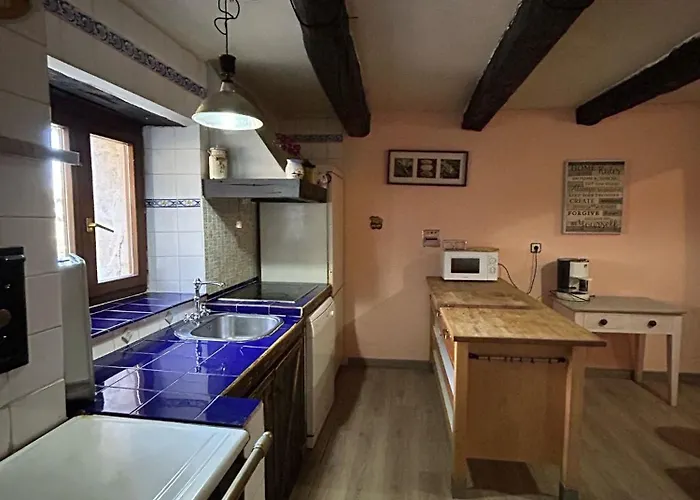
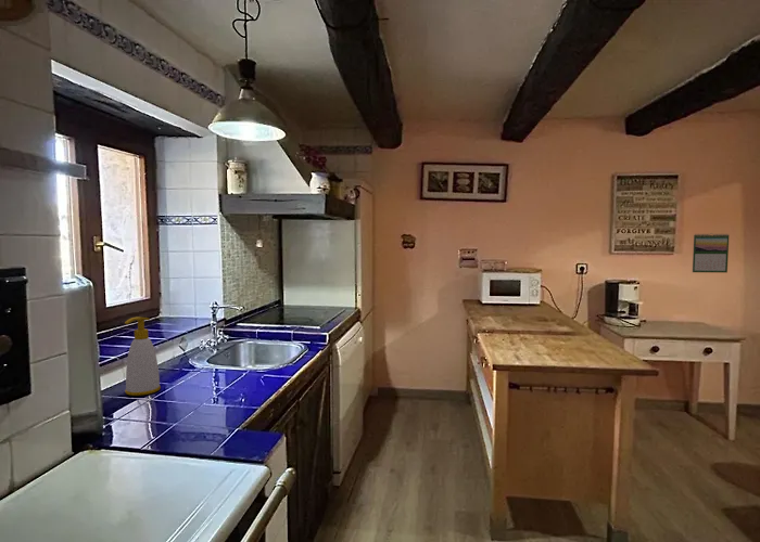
+ soap bottle (141, 353)
+ calendar (710, 253)
